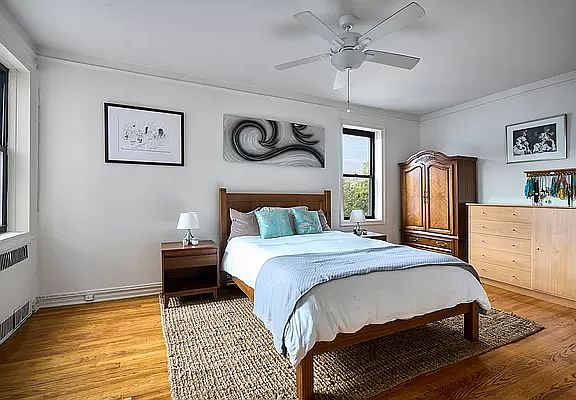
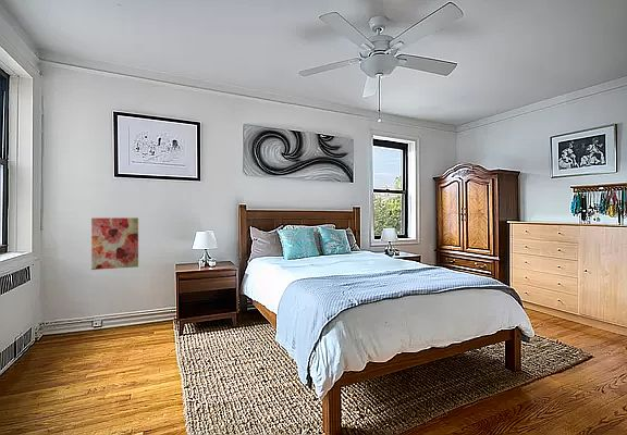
+ wall art (115, 243)
